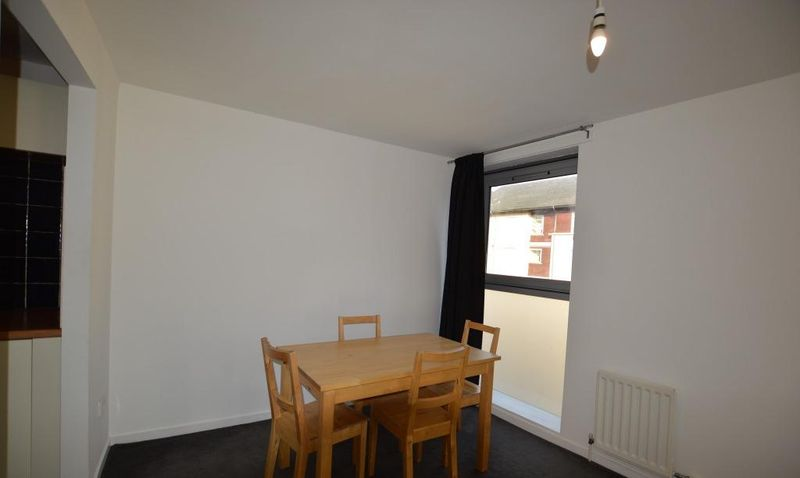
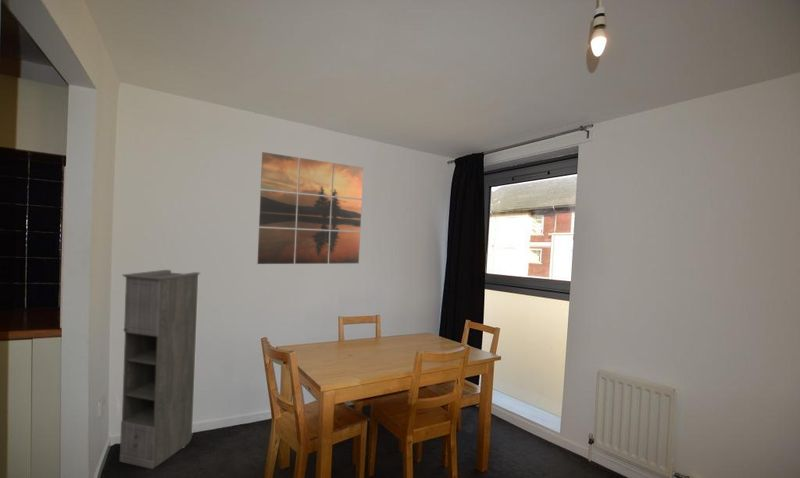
+ storage cabinet (160, 363)
+ wall art (314, 212)
